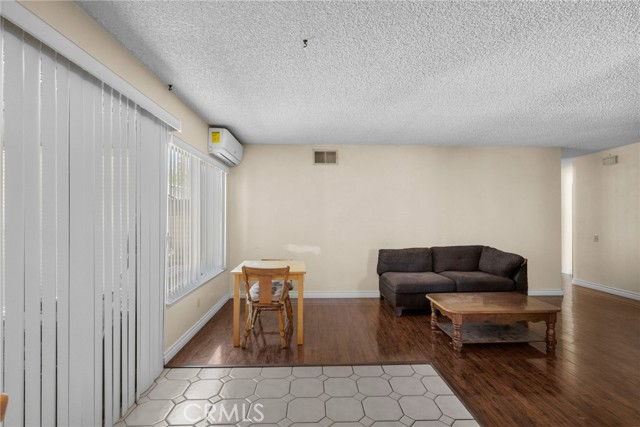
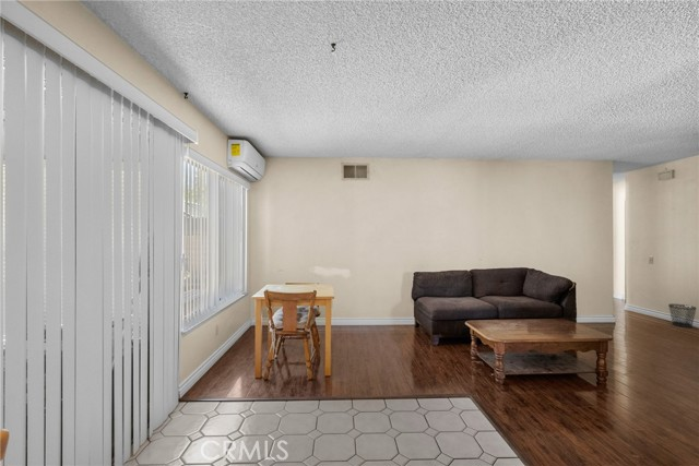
+ wastebasket (683, 315)
